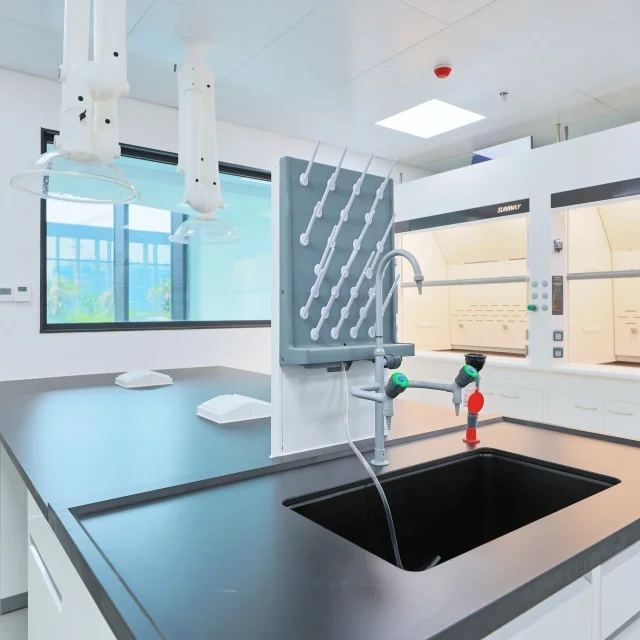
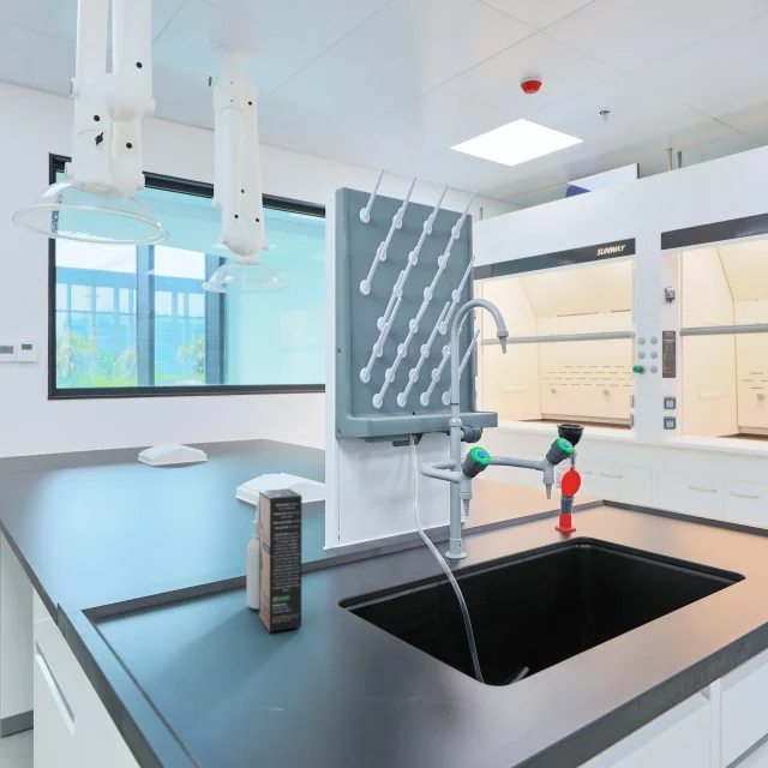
+ spray bottle (272, 552)
